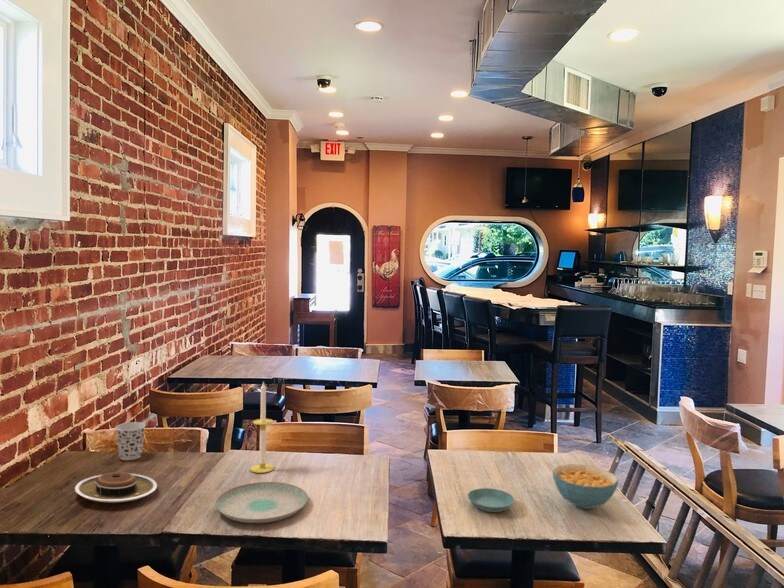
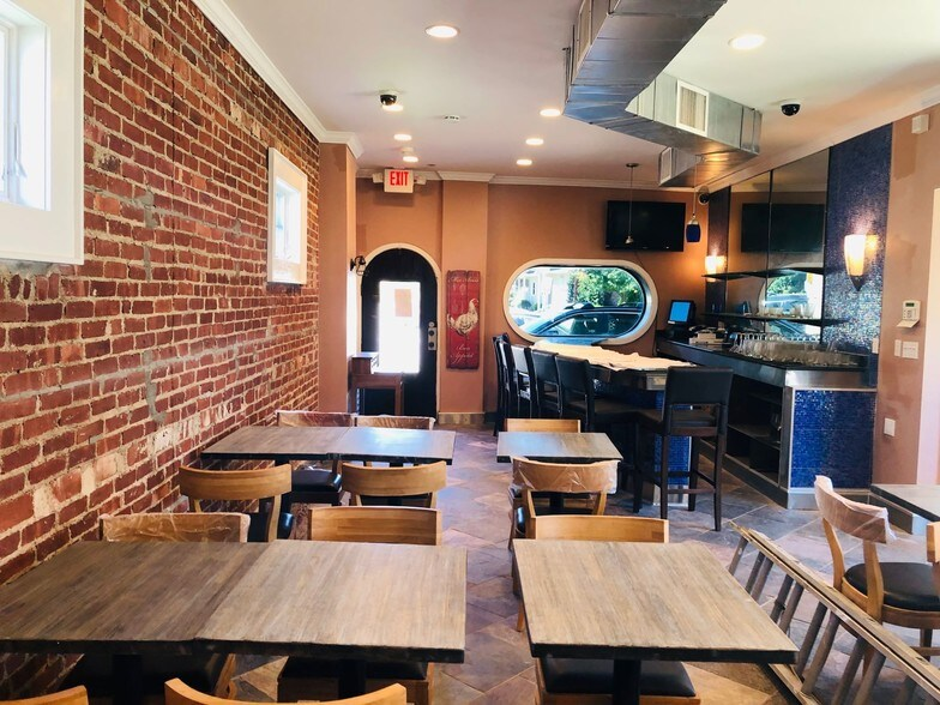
- candle (263, 425)
- cup (130, 441)
- plate (116, 484)
- cereal bowl (584, 490)
- plate (262, 502)
- saucer (490, 501)
